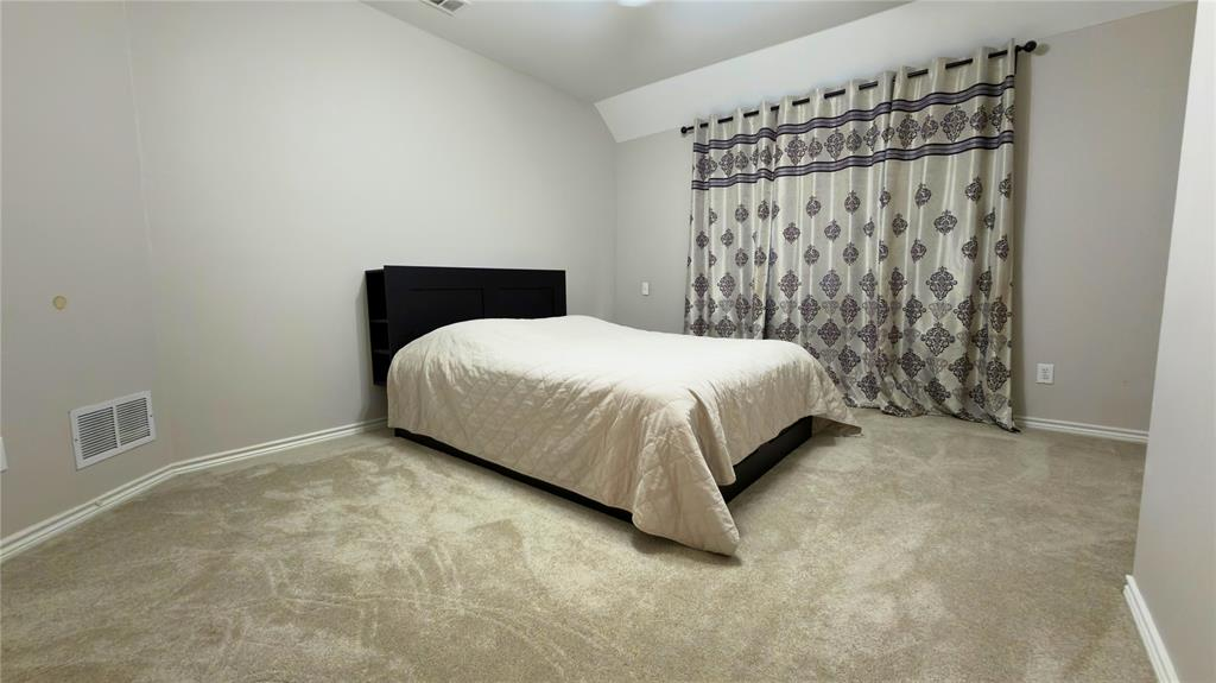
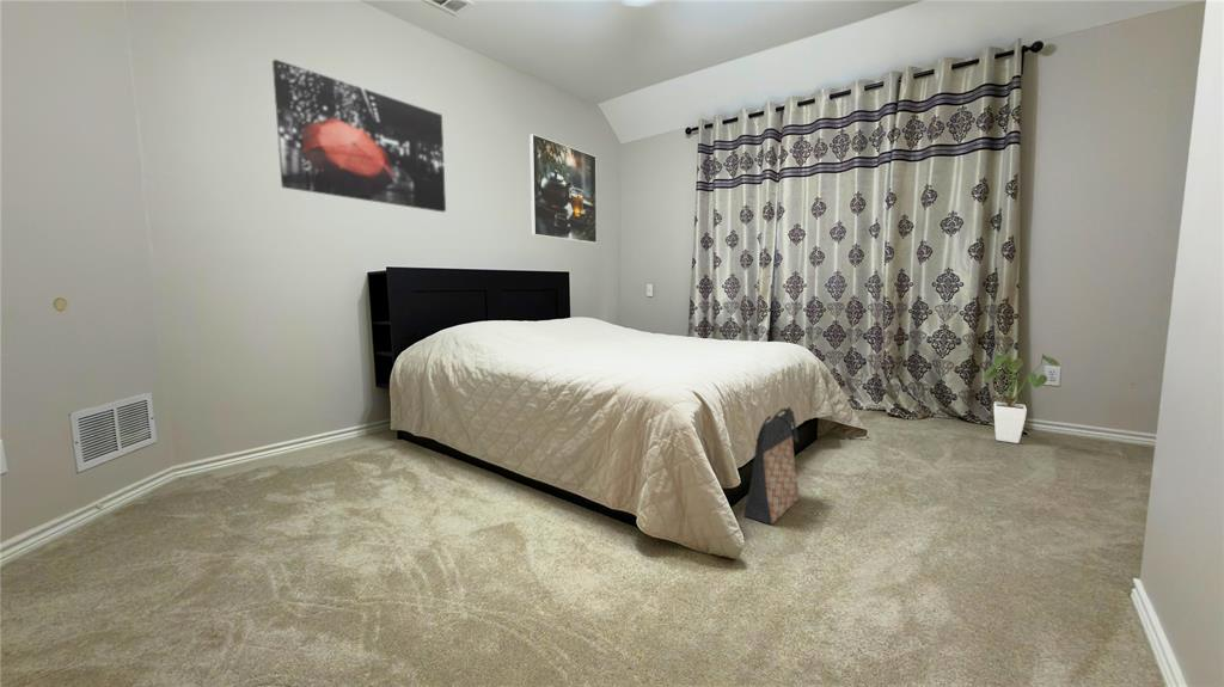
+ house plant (1016, 395)
+ bag (776, 458)
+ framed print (565, 192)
+ wall art (371, 146)
